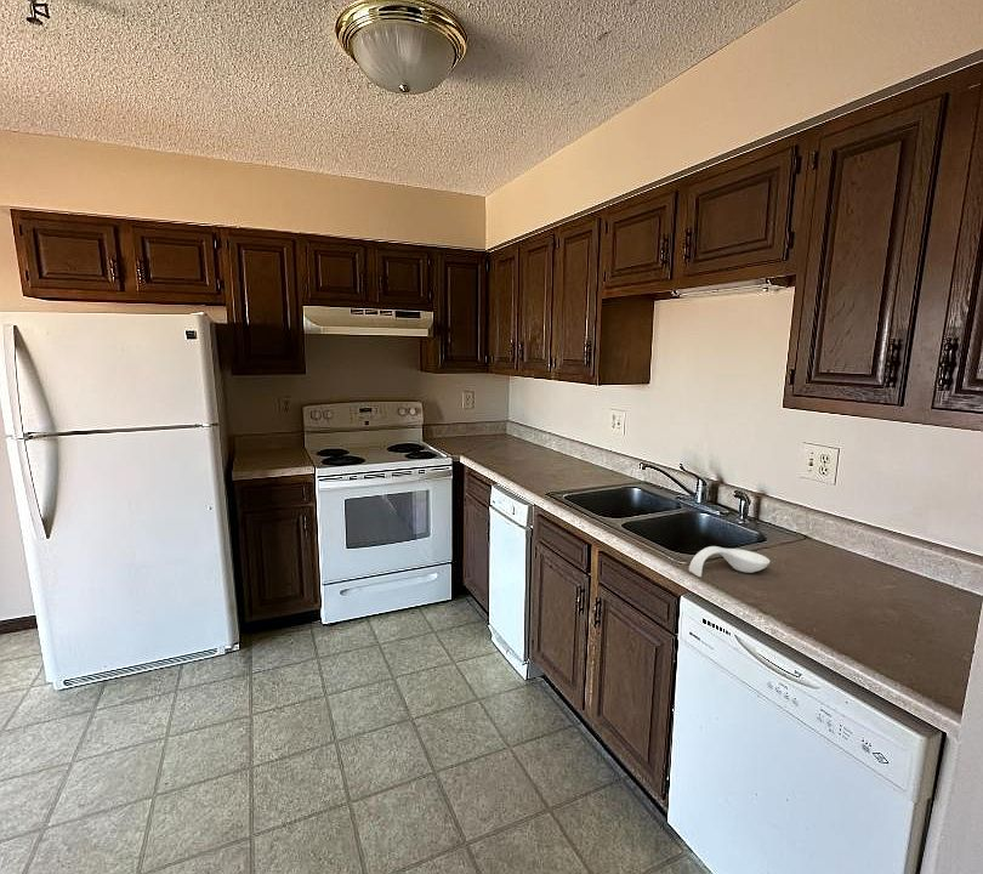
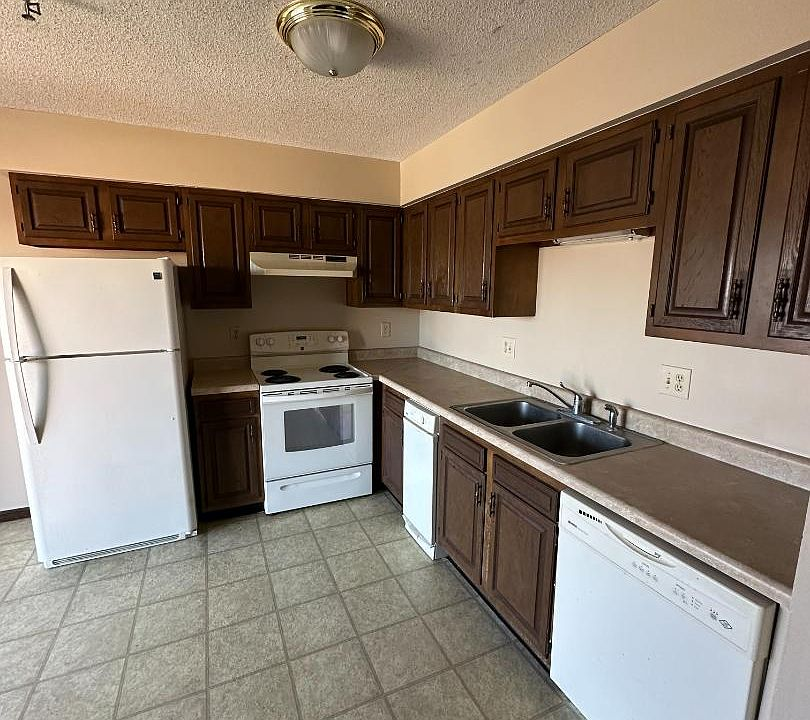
- spoon rest (729, 558)
